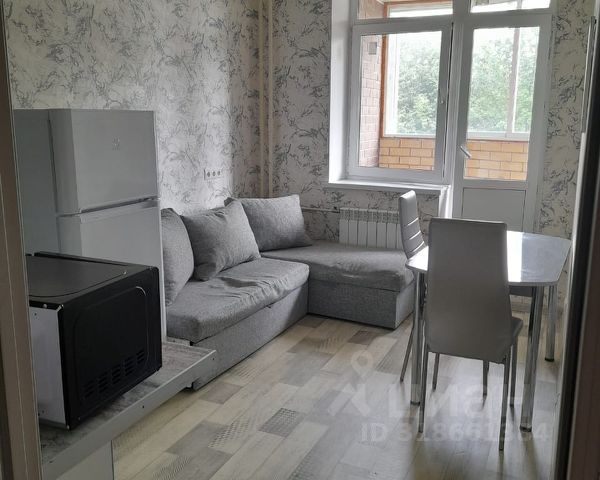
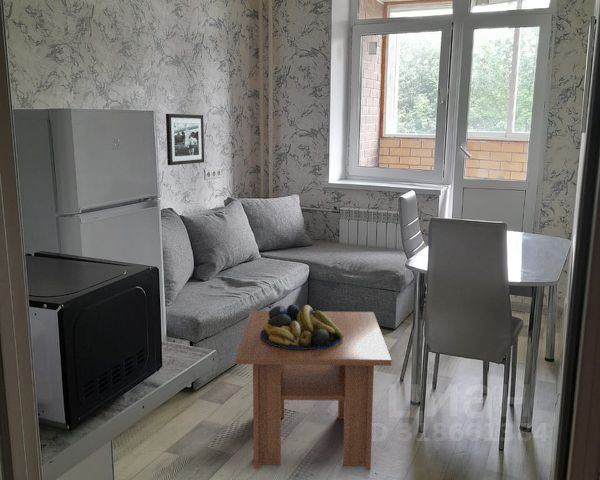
+ picture frame (186, 139)
+ fruit bowl (301, 321)
+ coffee table (312, 386)
